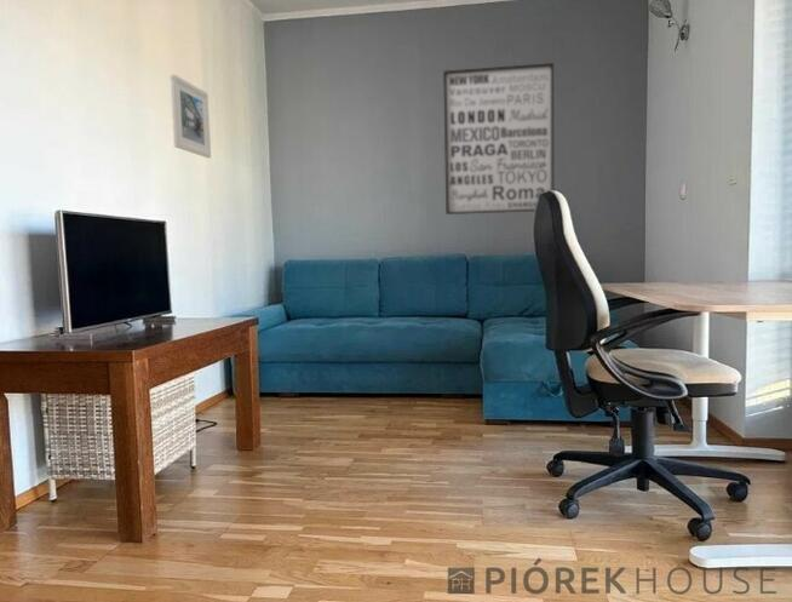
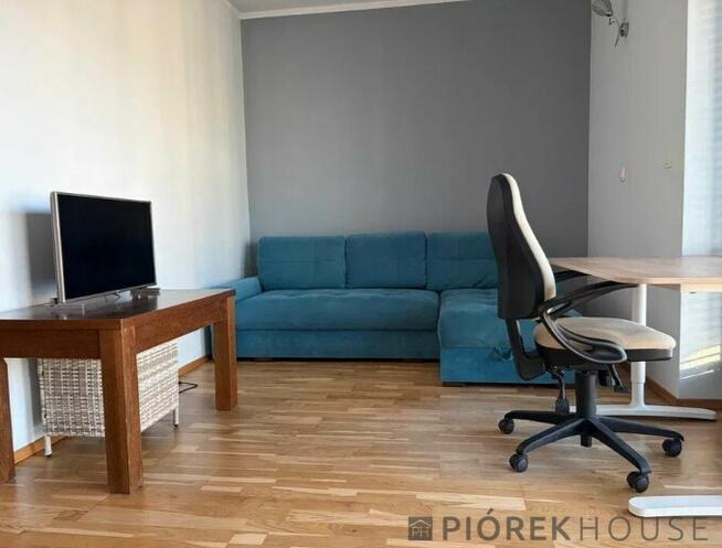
- wall art (498, 141)
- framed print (191, 117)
